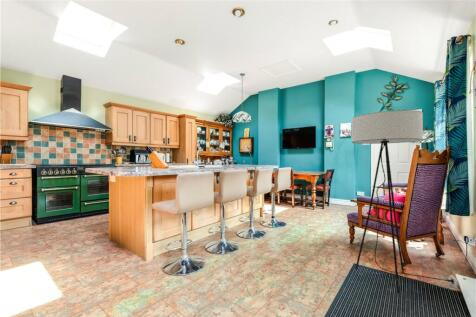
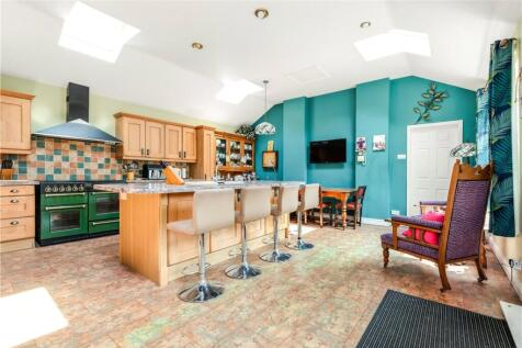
- floor lamp (393, 200)
